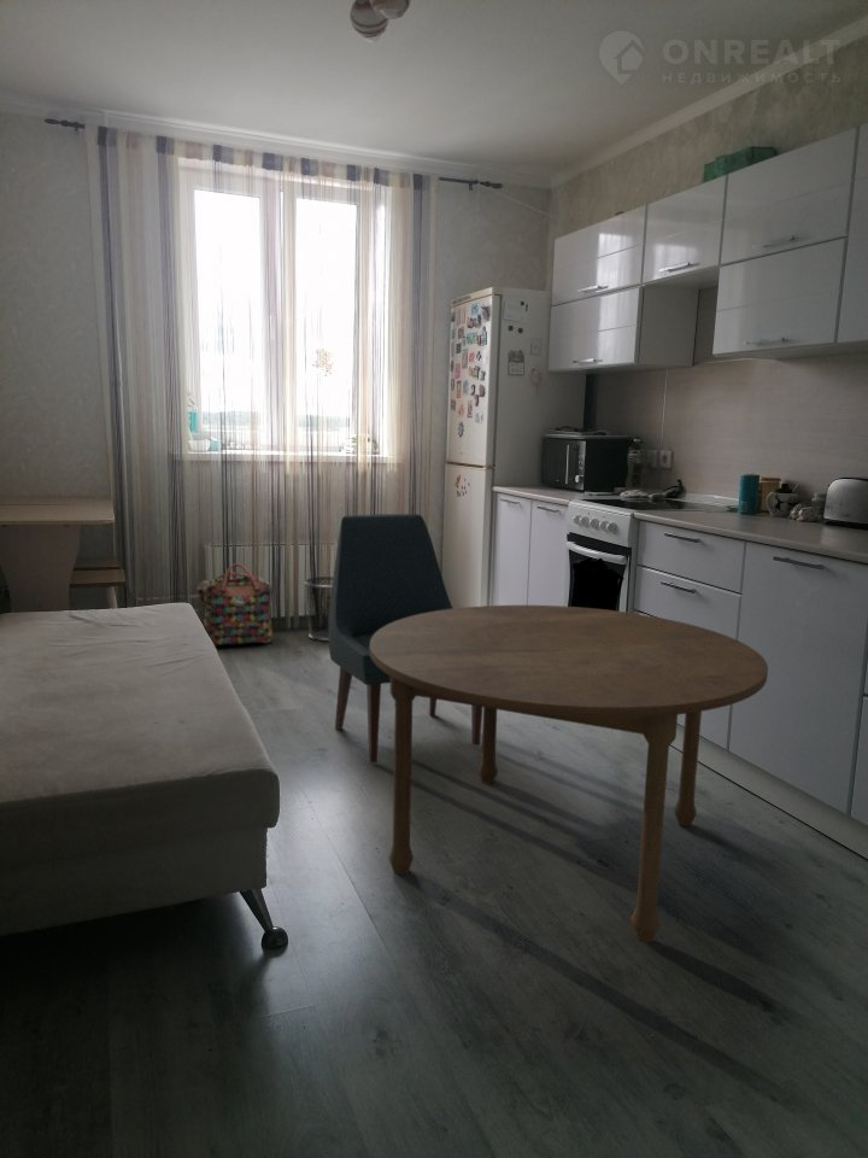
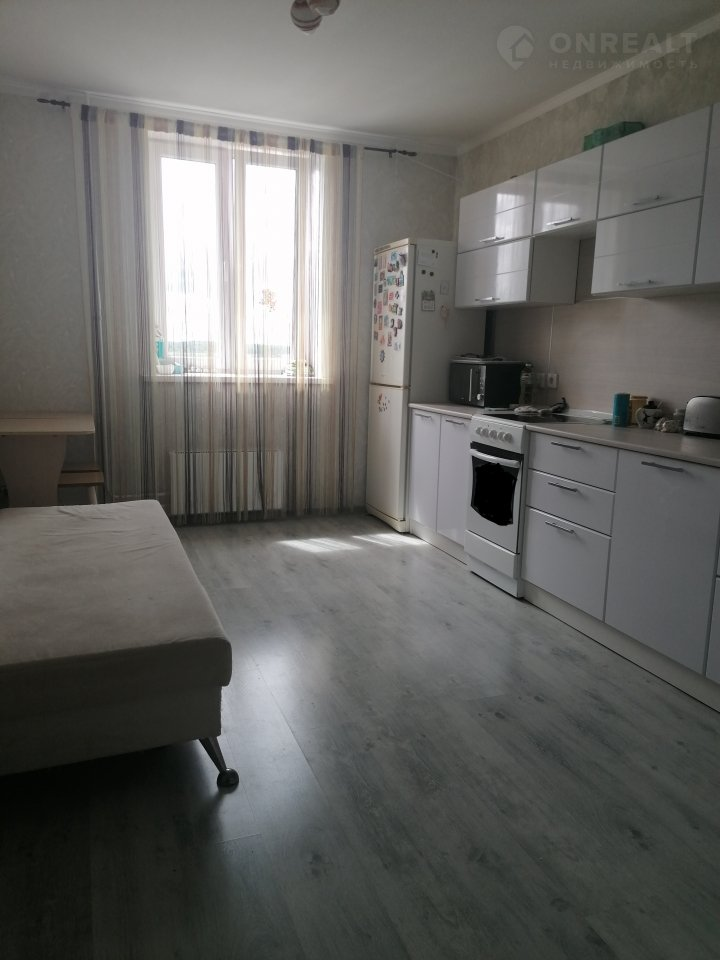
- chair (399, 619)
- dining table (563, 720)
- backpack (235, 602)
- waste bin (329, 609)
